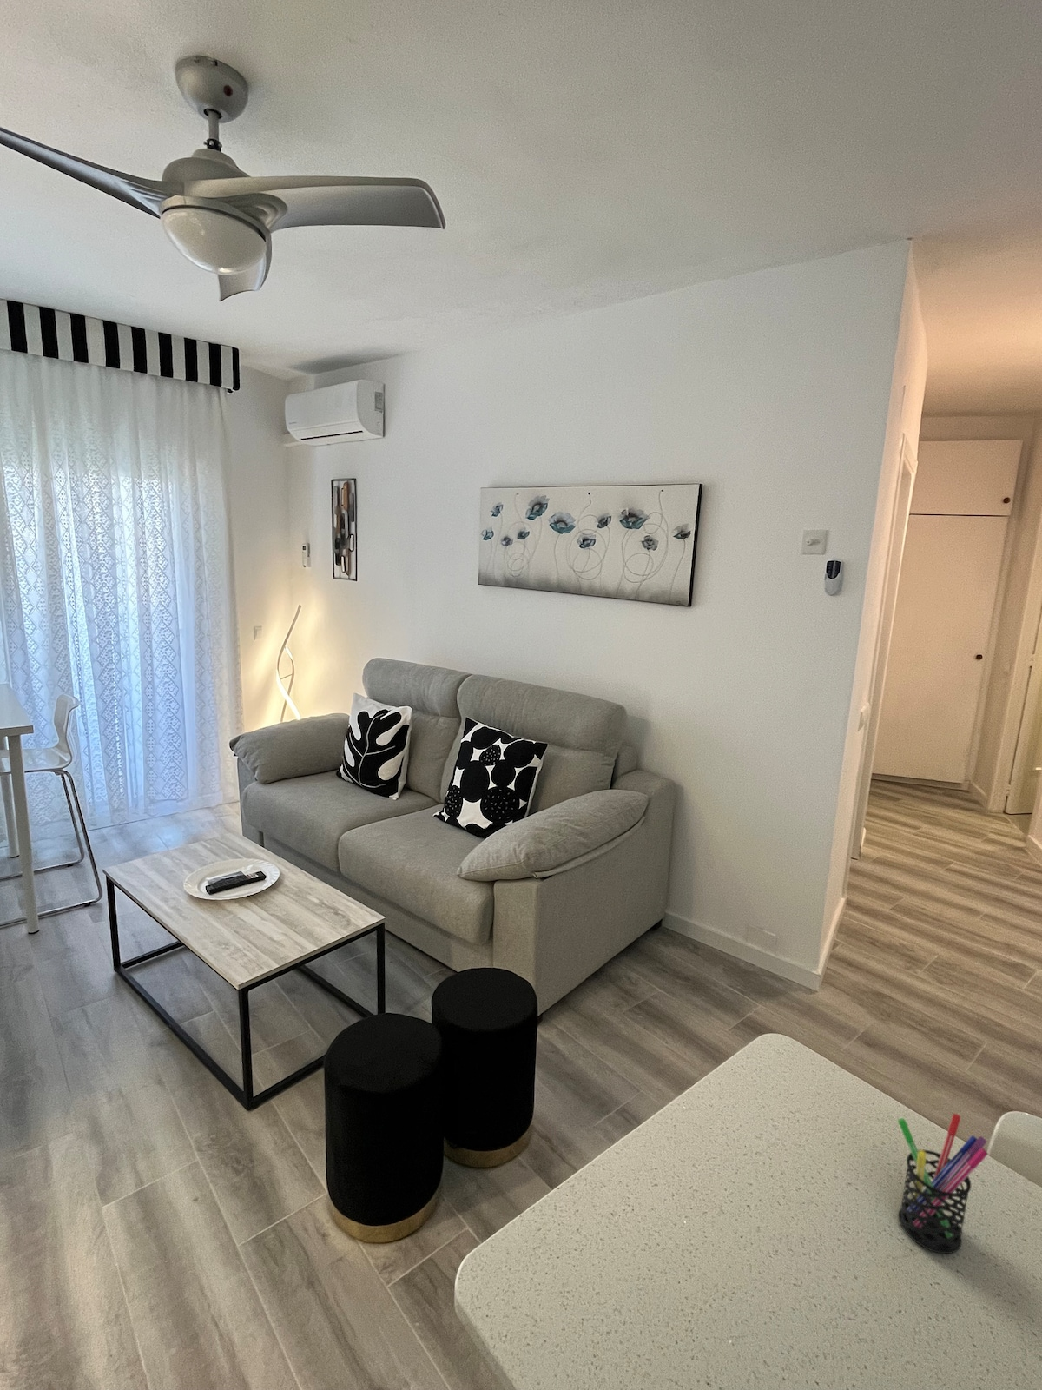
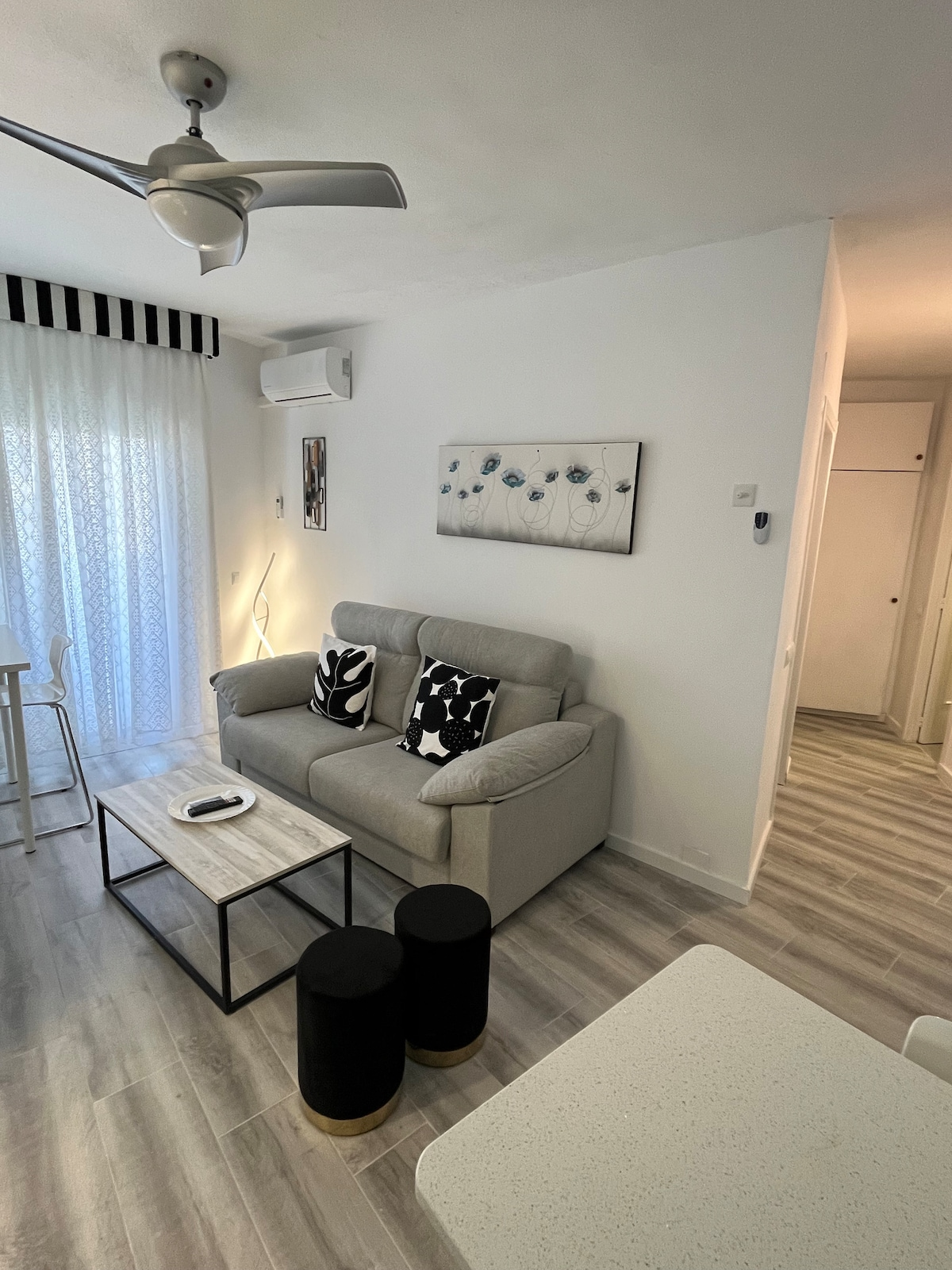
- pen holder (930, 1173)
